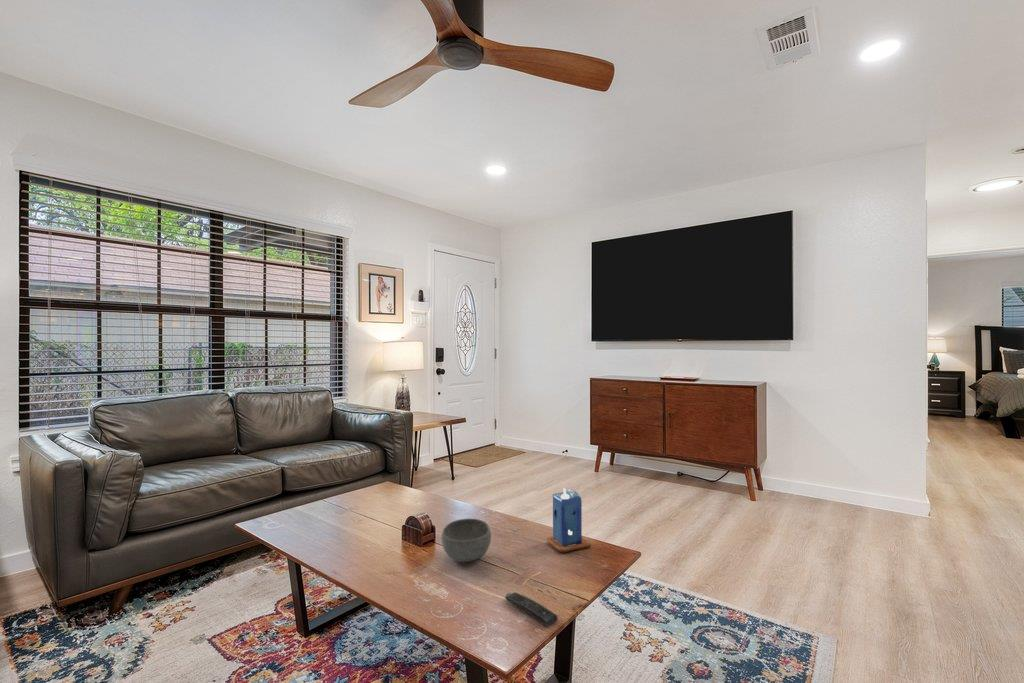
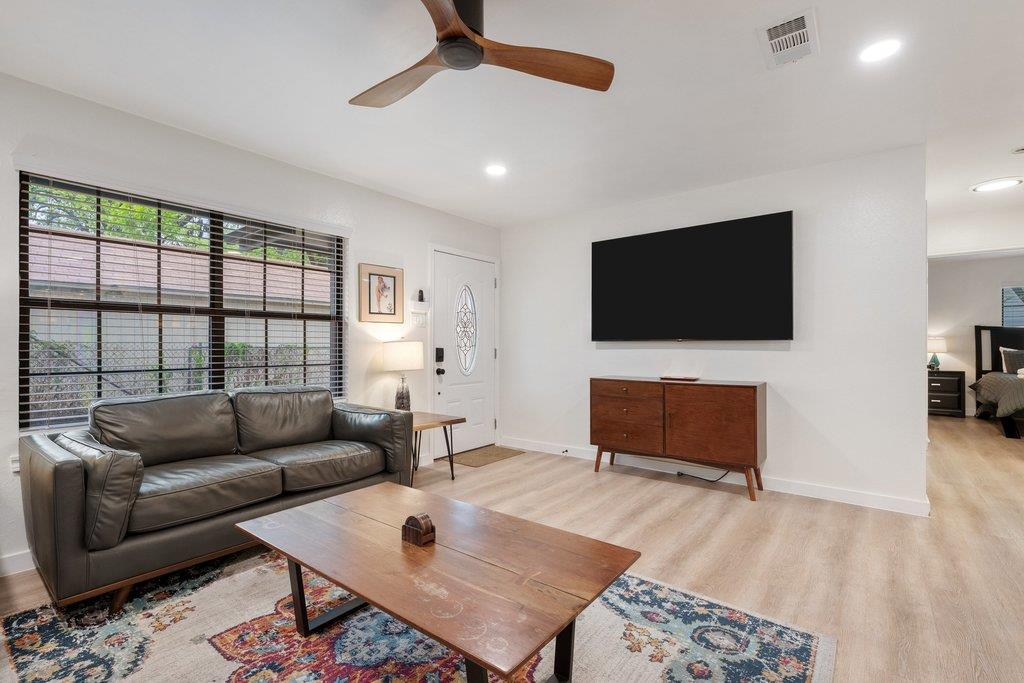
- bowl (466, 542)
- remote control (528, 606)
- candle (568, 515)
